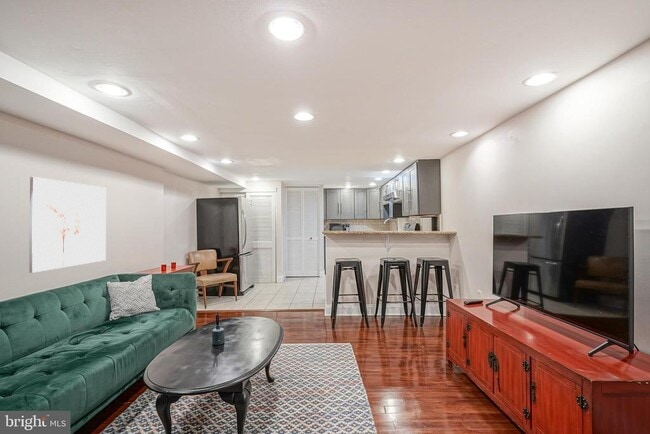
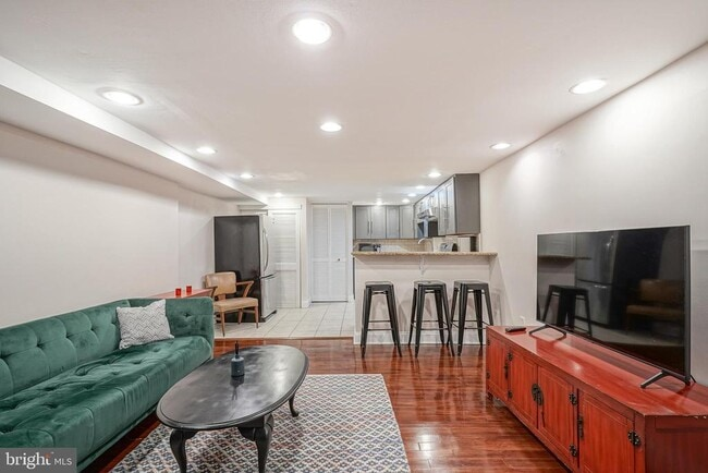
- wall art (73, 224)
